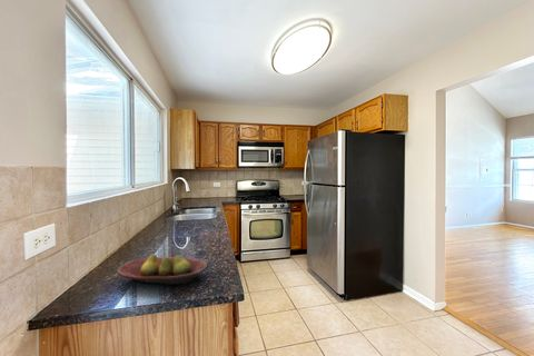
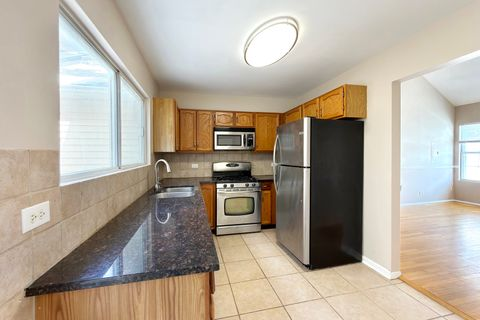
- fruit bowl (164, 267)
